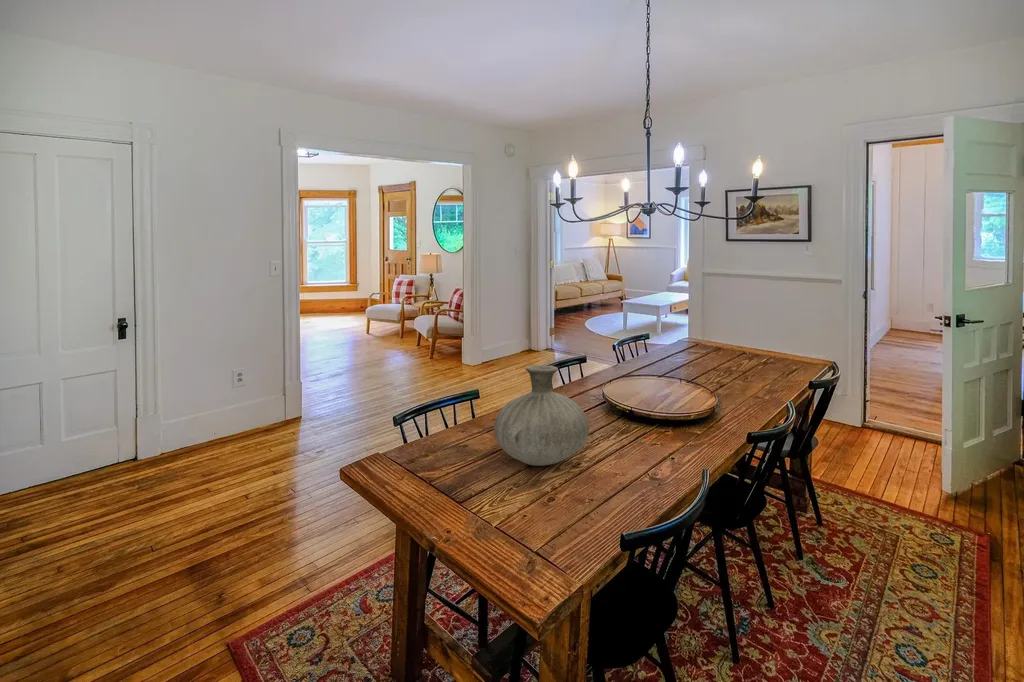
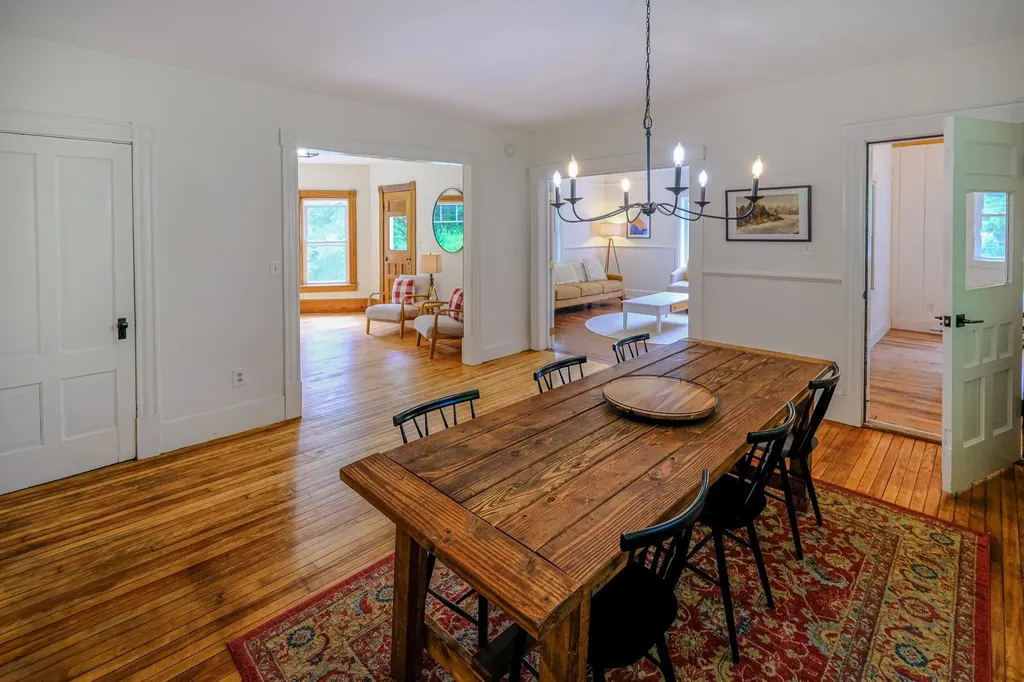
- vase (541, 414)
